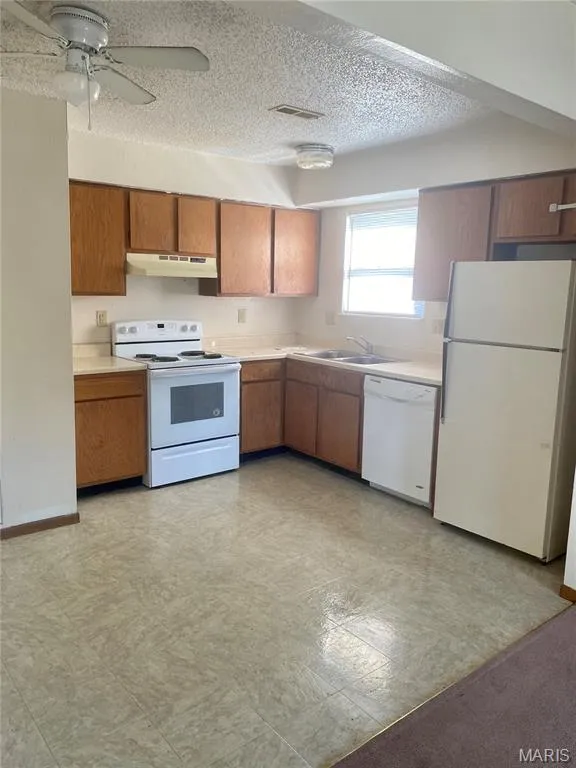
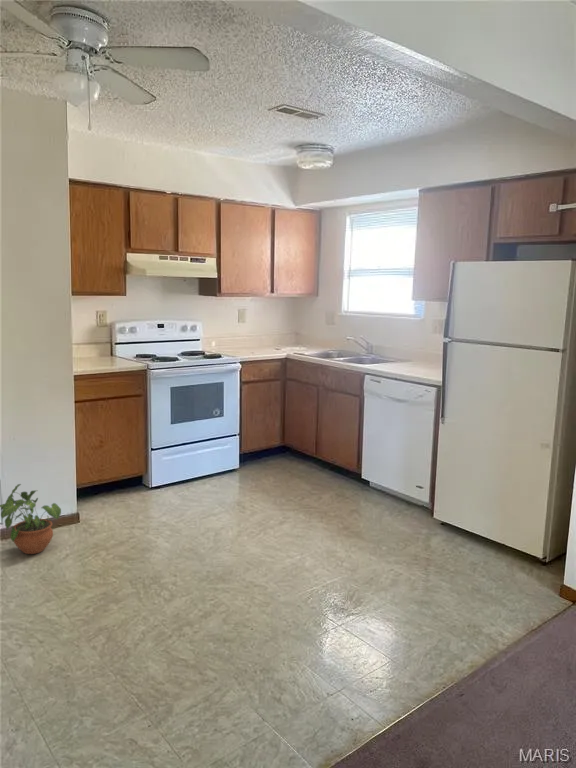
+ potted plant (26, 517)
